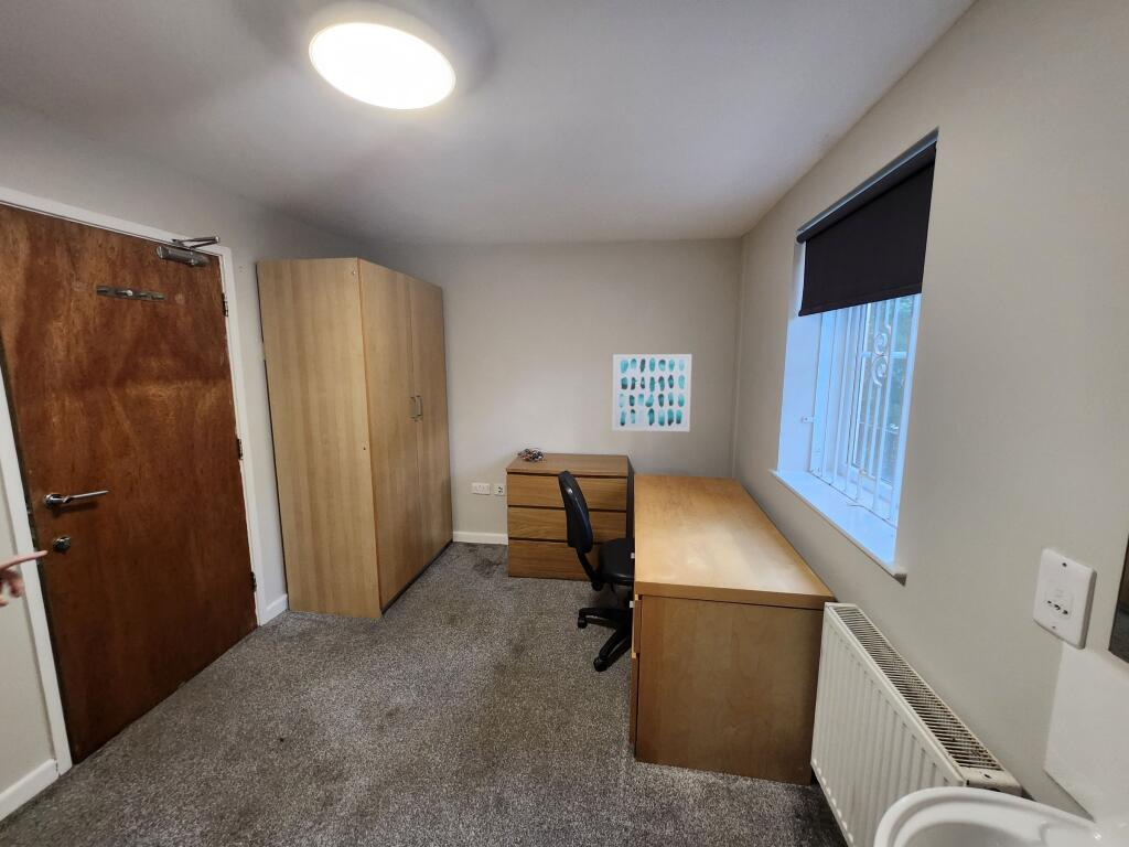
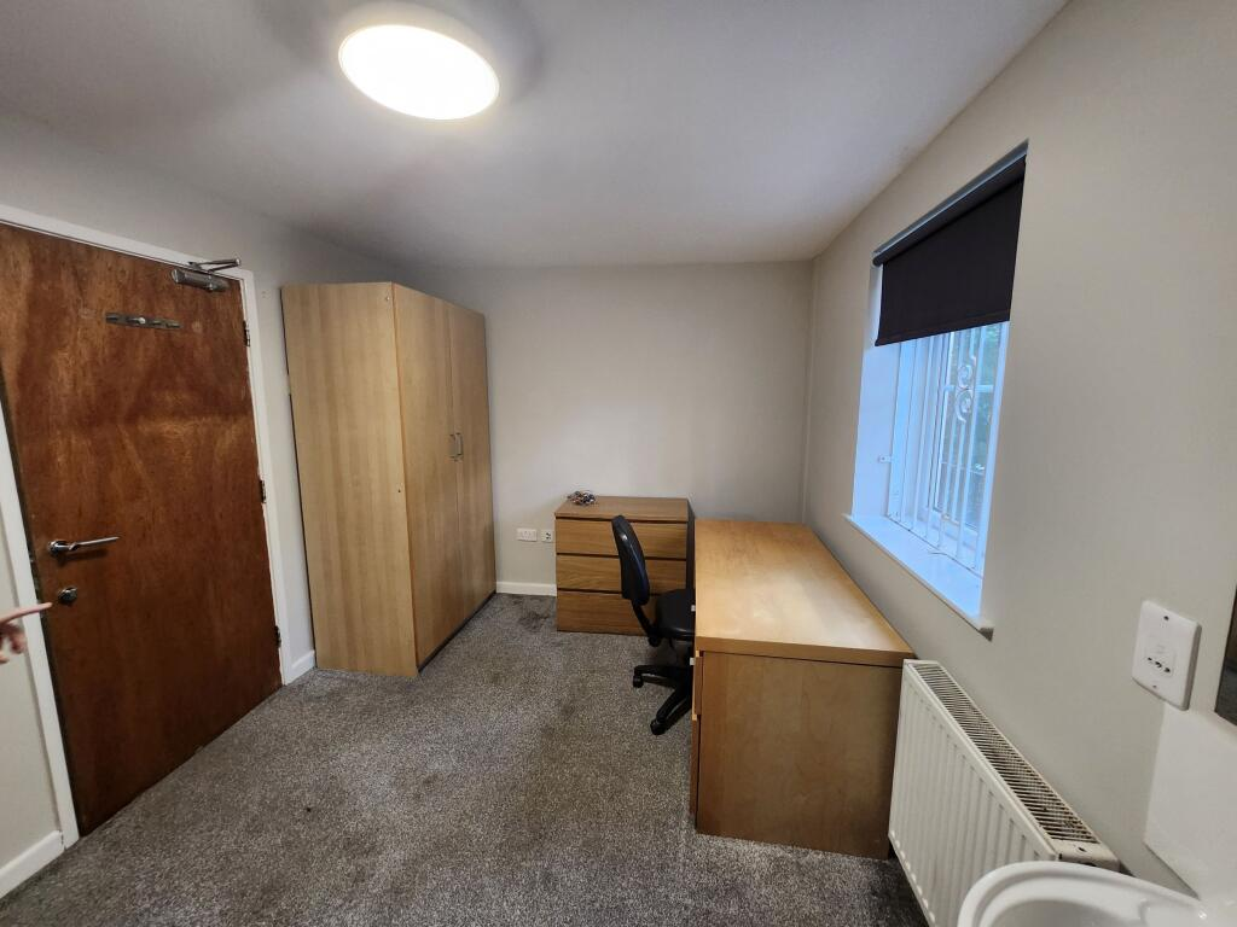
- wall art (650, 393)
